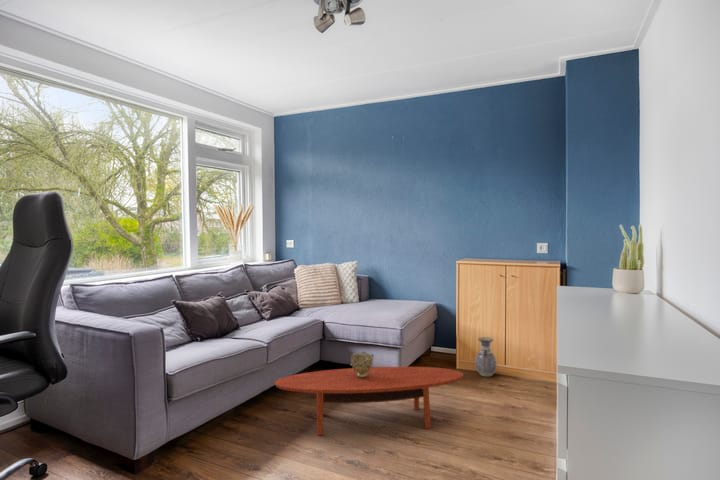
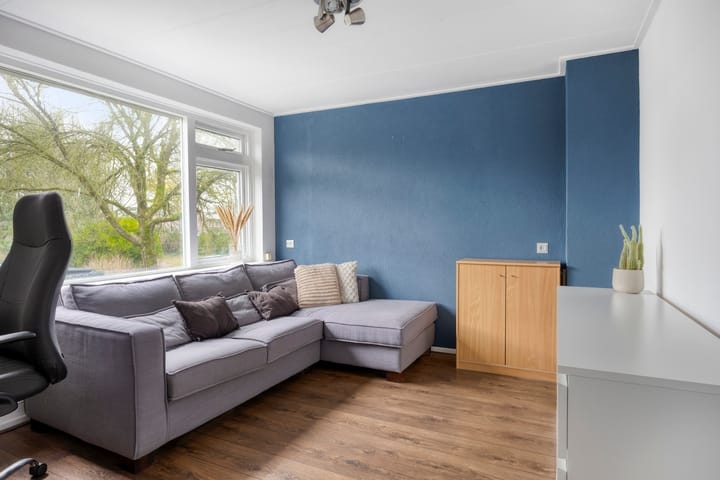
- decorative bowl (361, 365)
- coffee table (371, 398)
- vase (485, 356)
